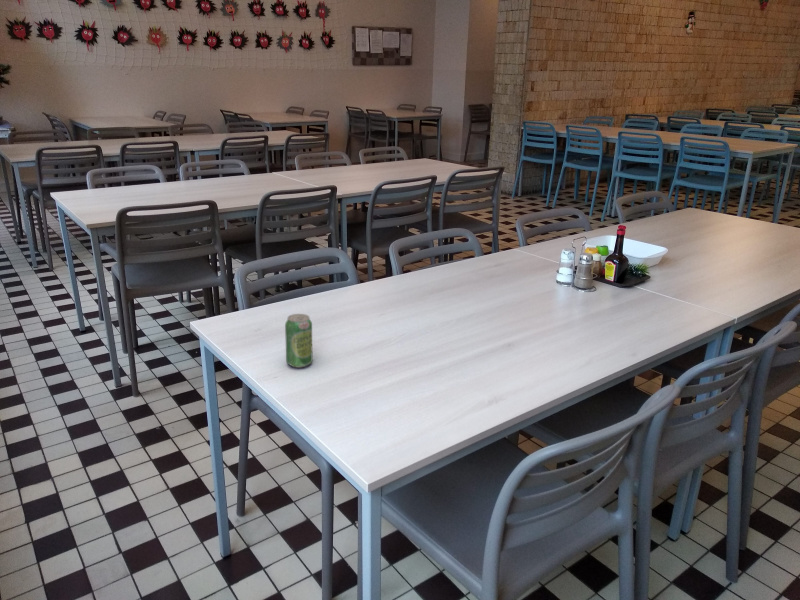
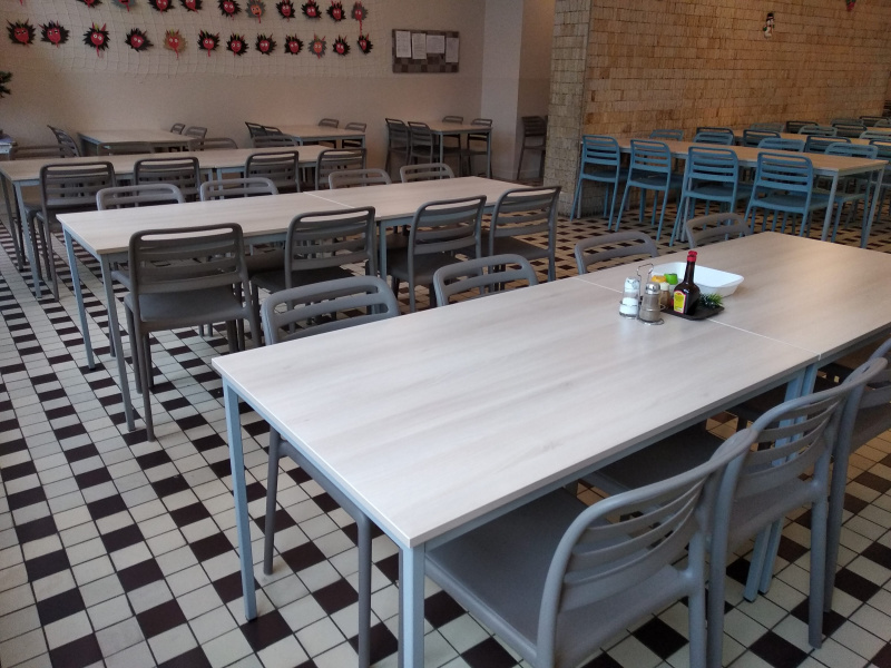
- beverage can (299, 340)
